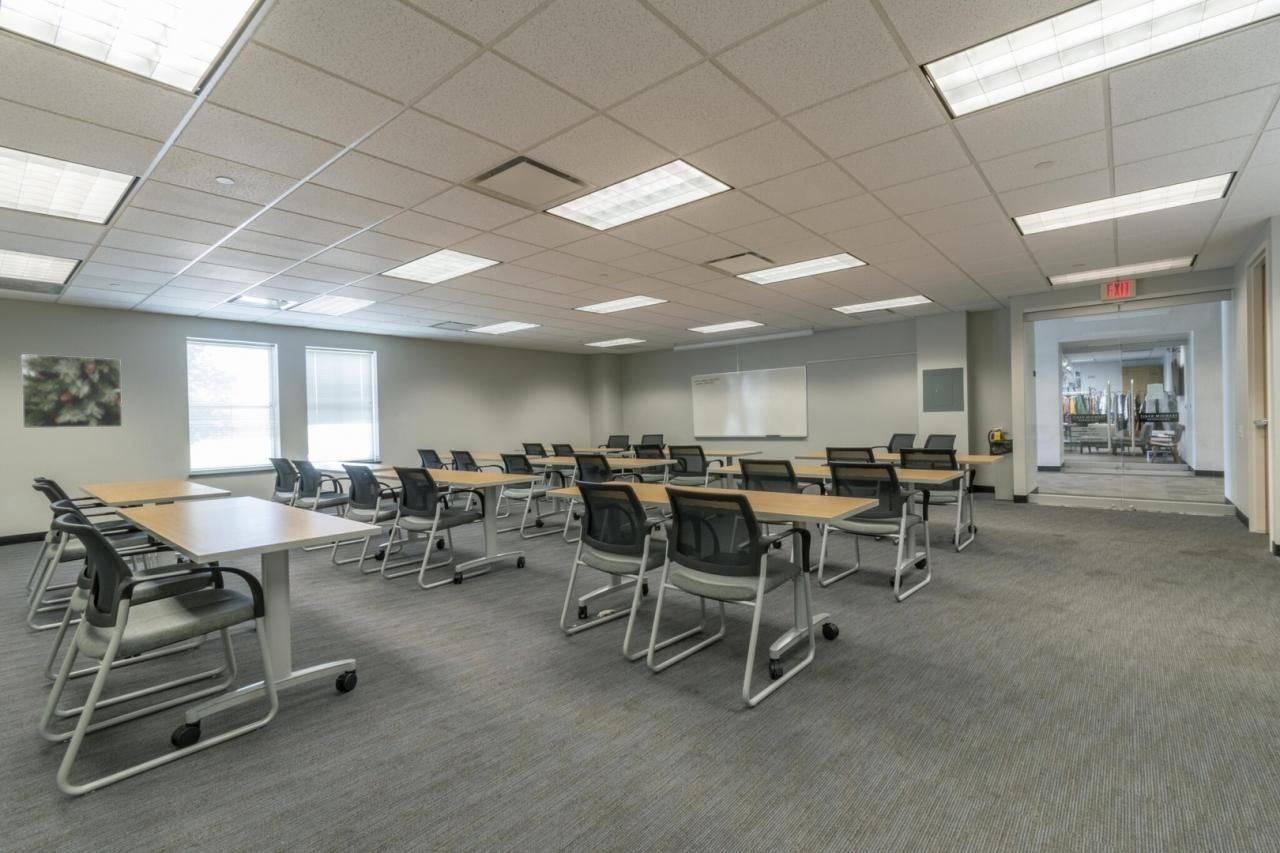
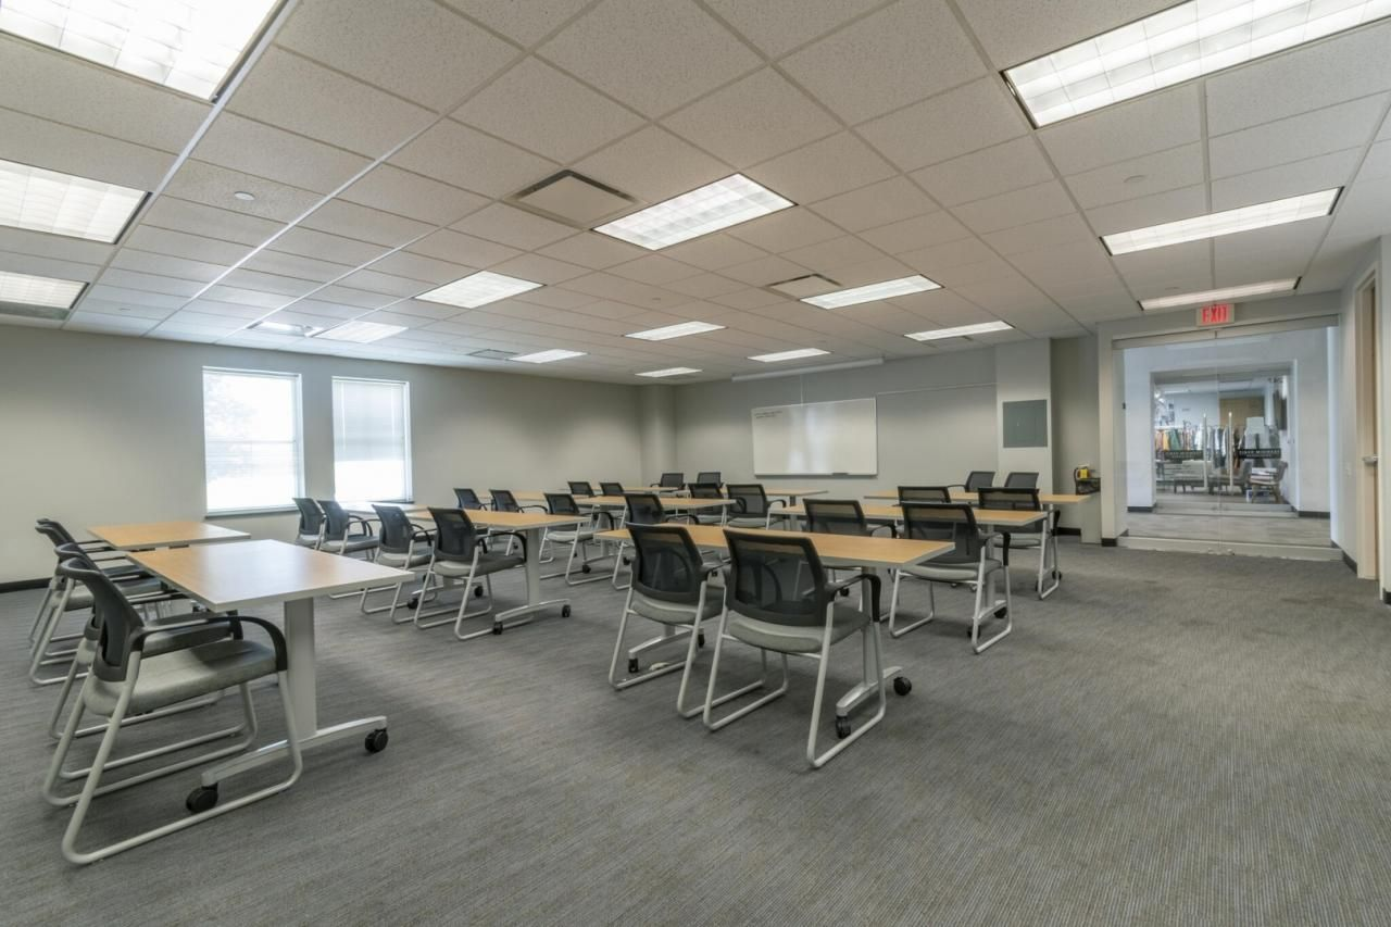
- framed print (74, 392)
